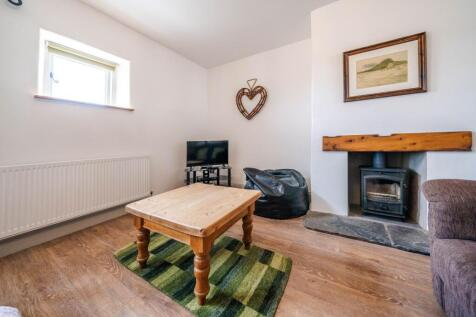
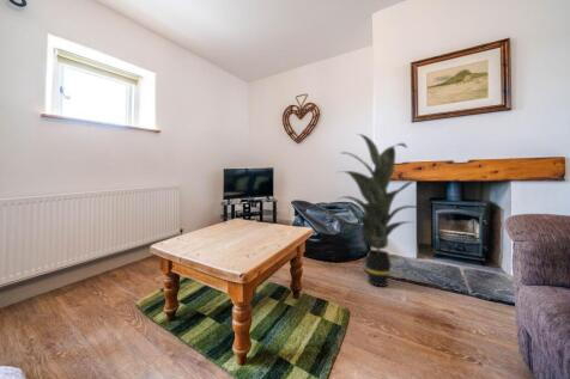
+ indoor plant (371, 207)
